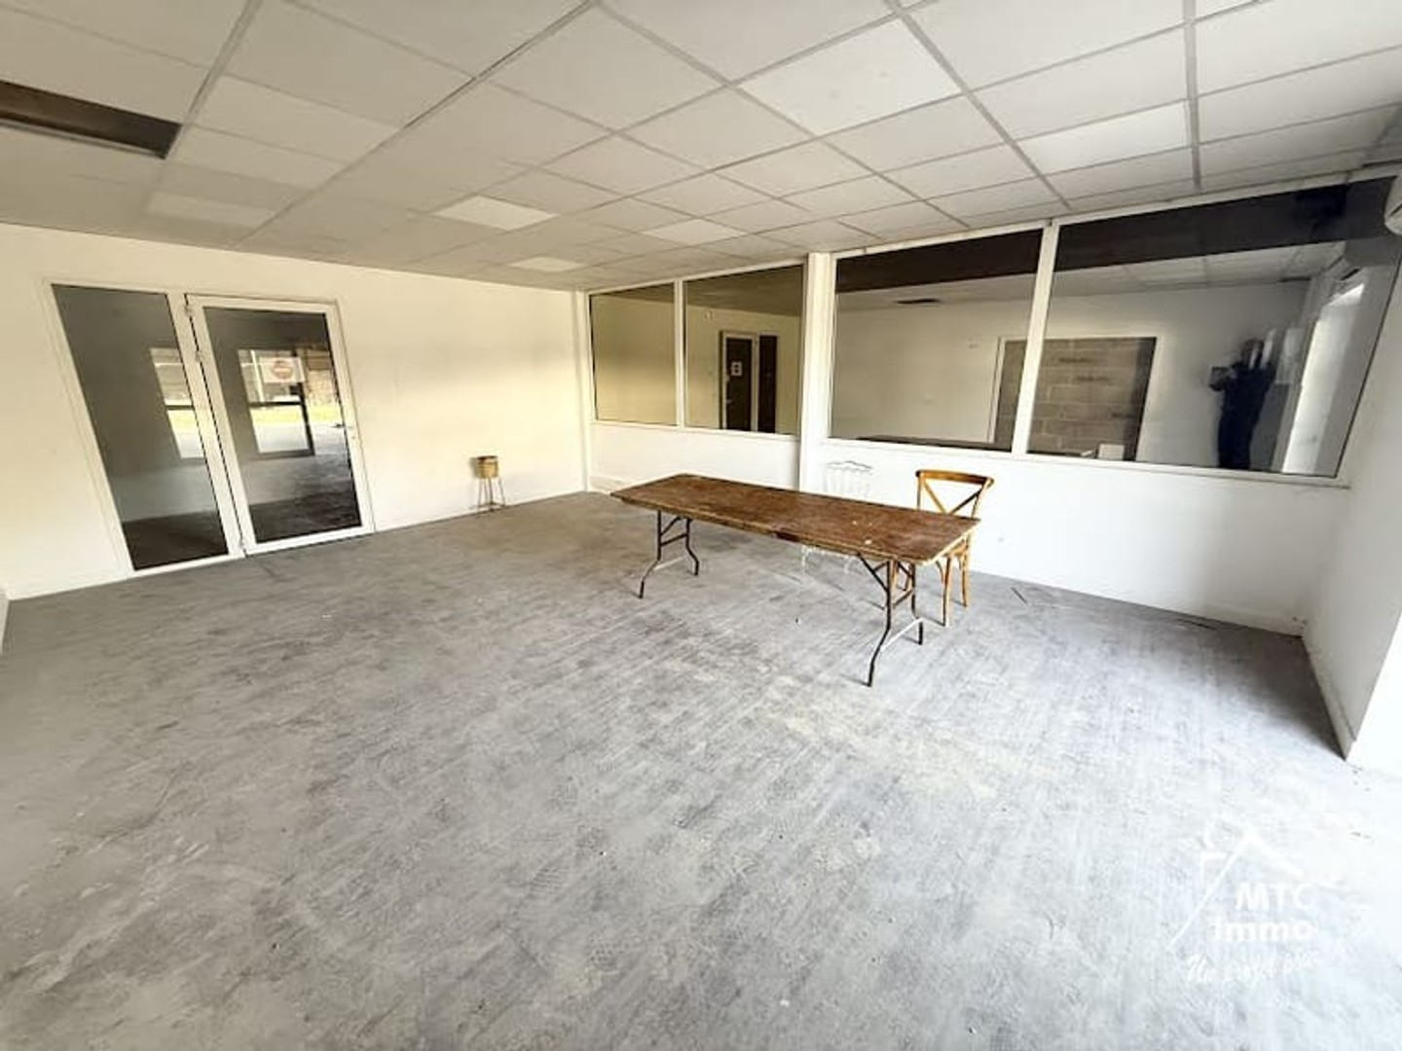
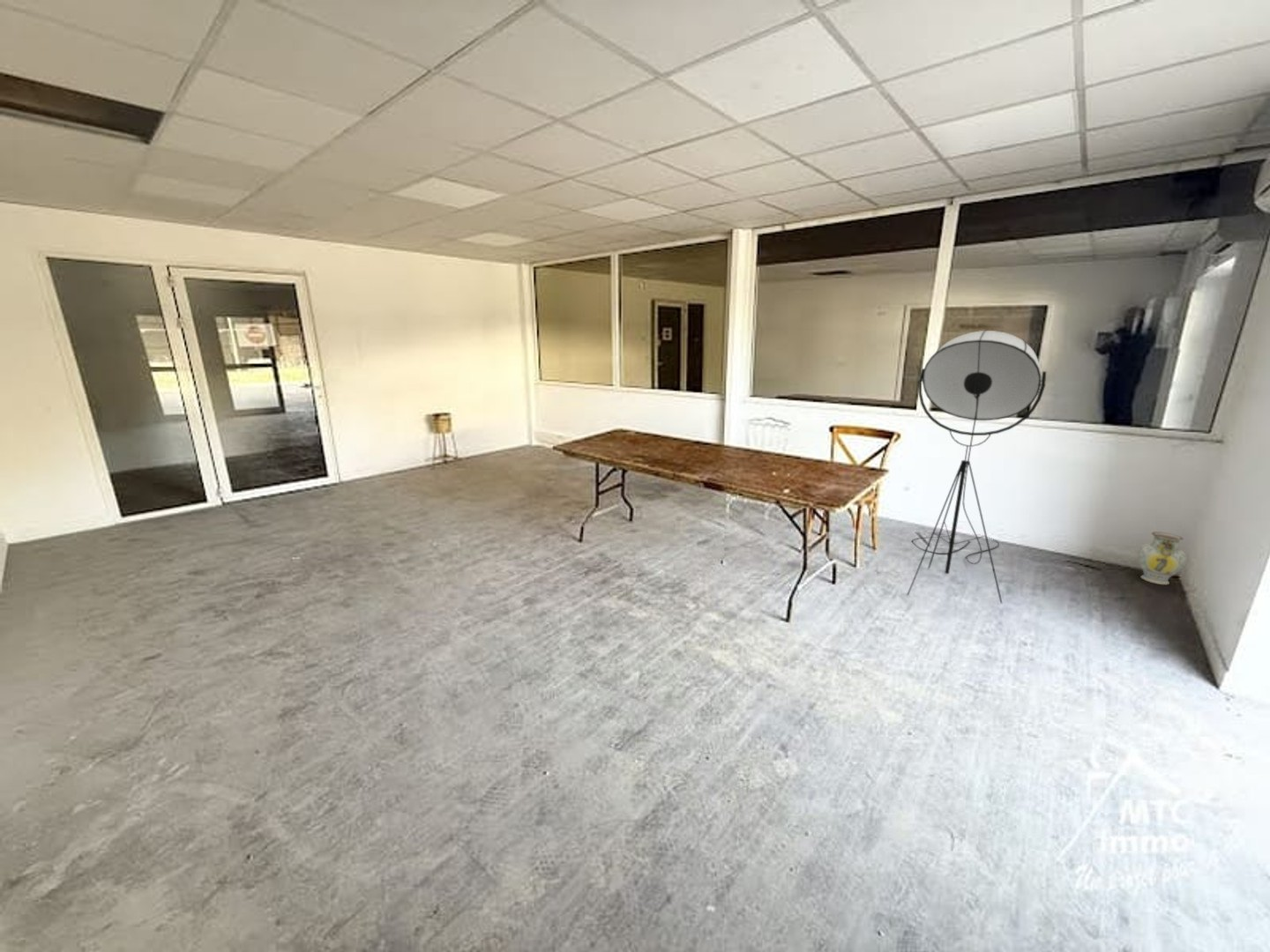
+ floor lamp (969, 454)
+ ceramic jug (1161, 559)
